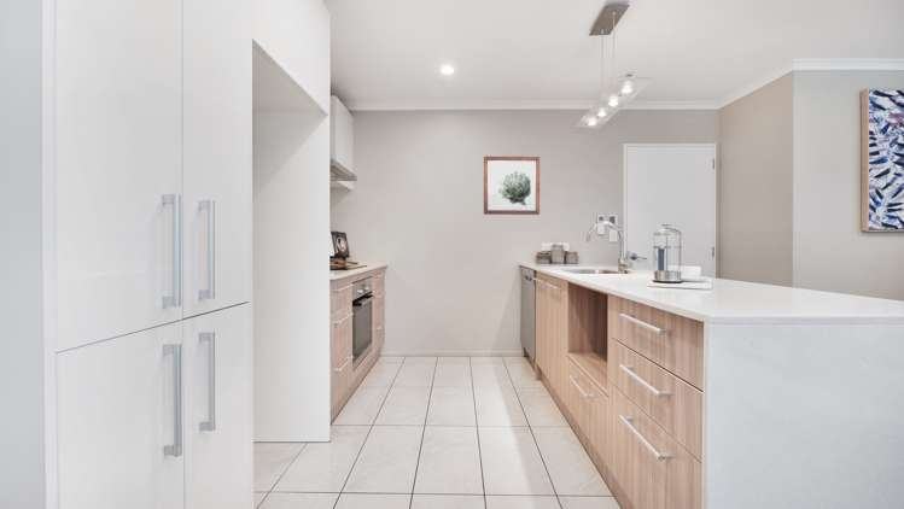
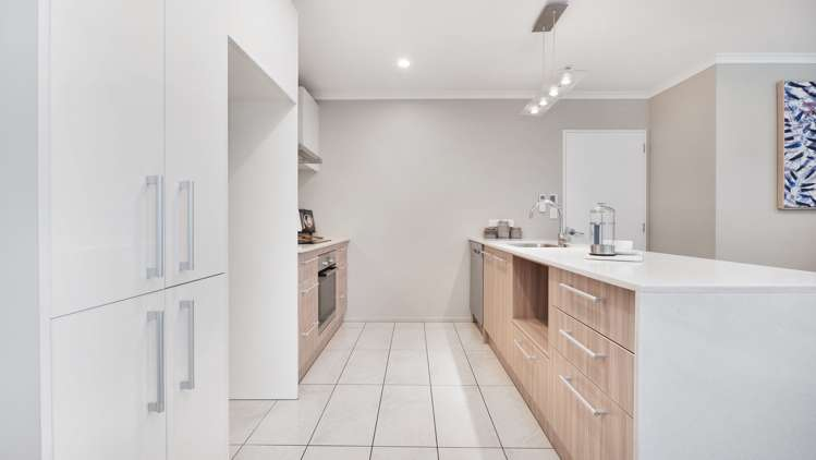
- wall art (511, 185)
